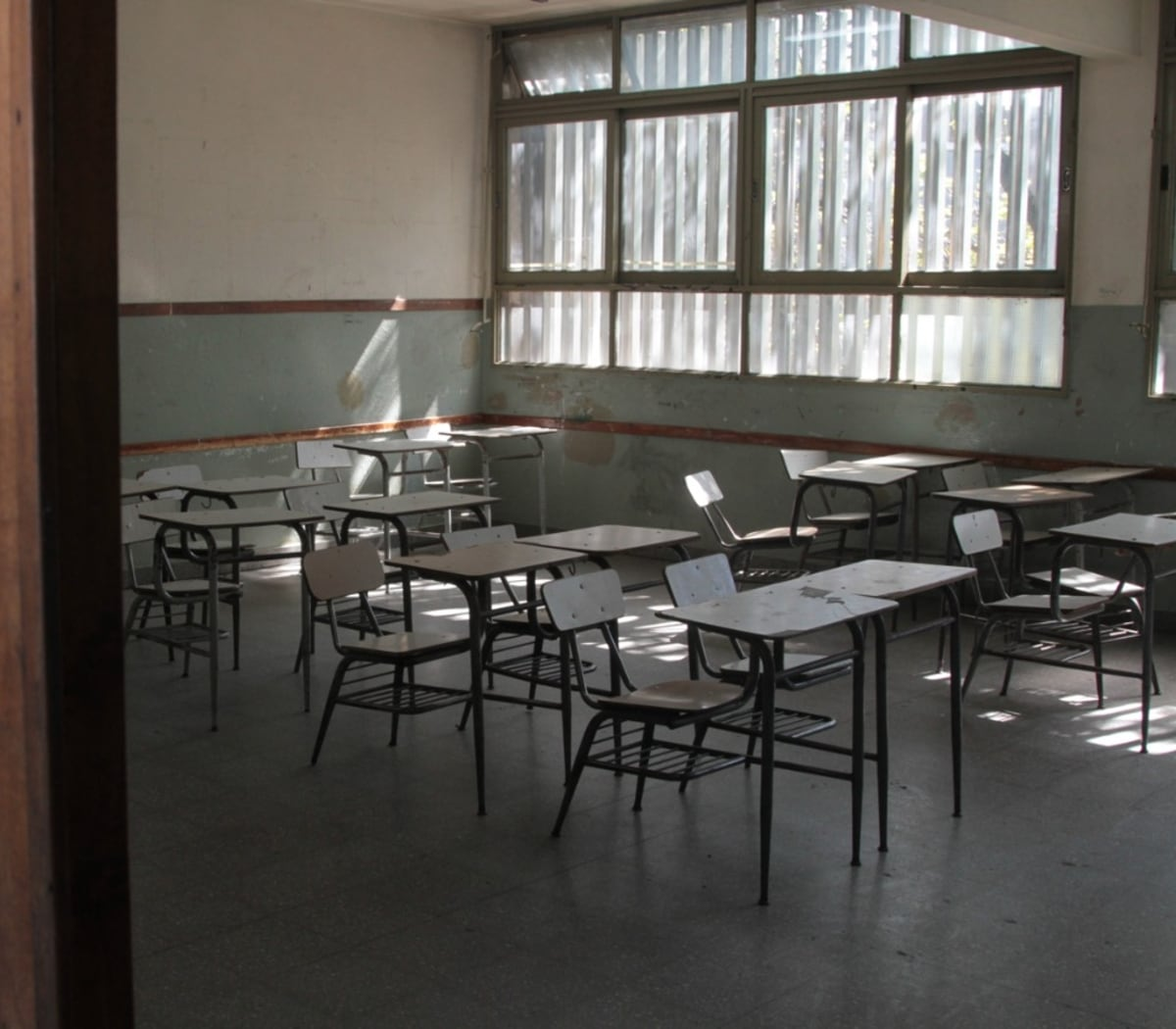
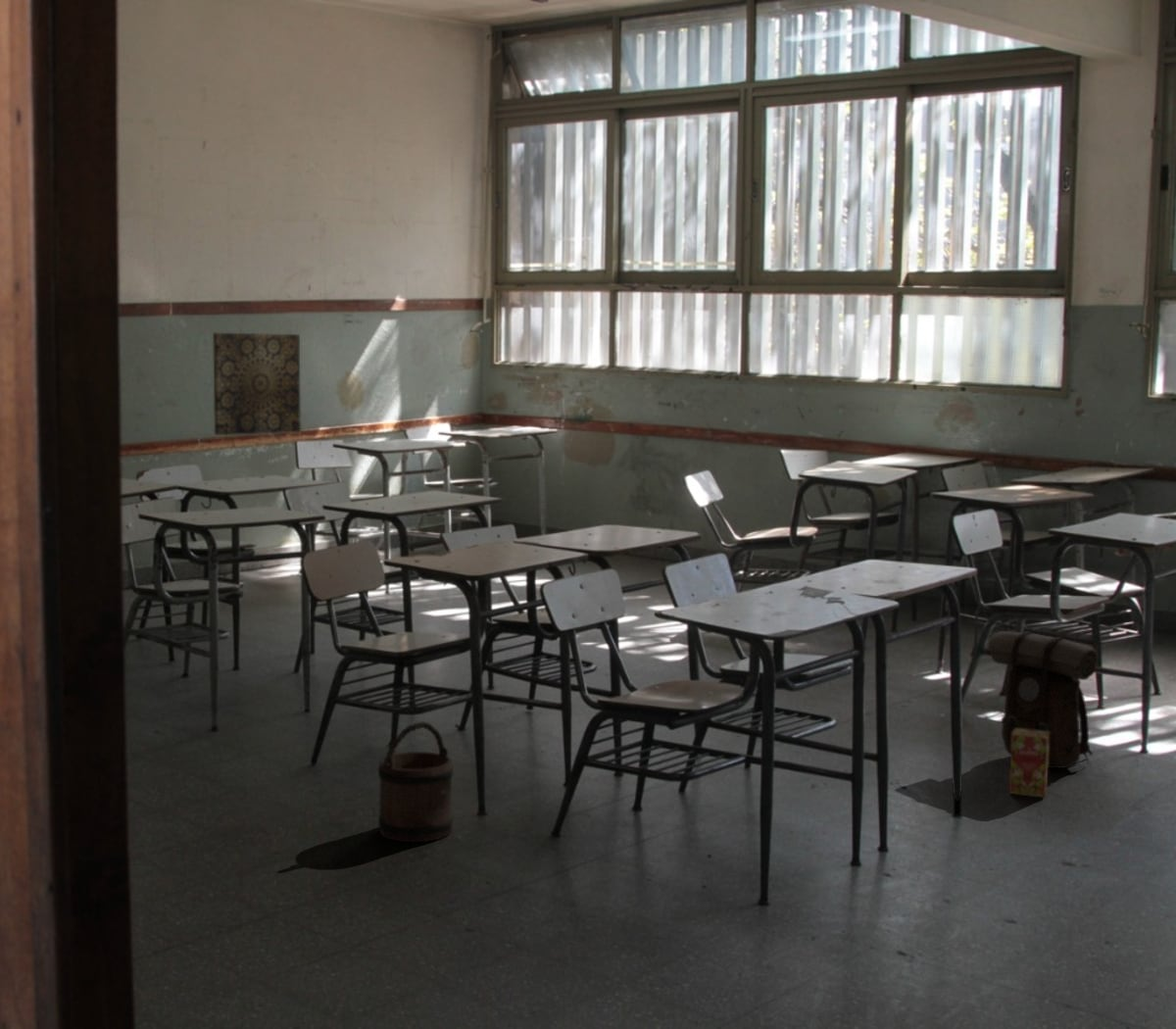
+ bucket (416, 777)
+ wall art (258, 383)
+ backpack (1051, 697)
+ cardboard box (1028, 761)
